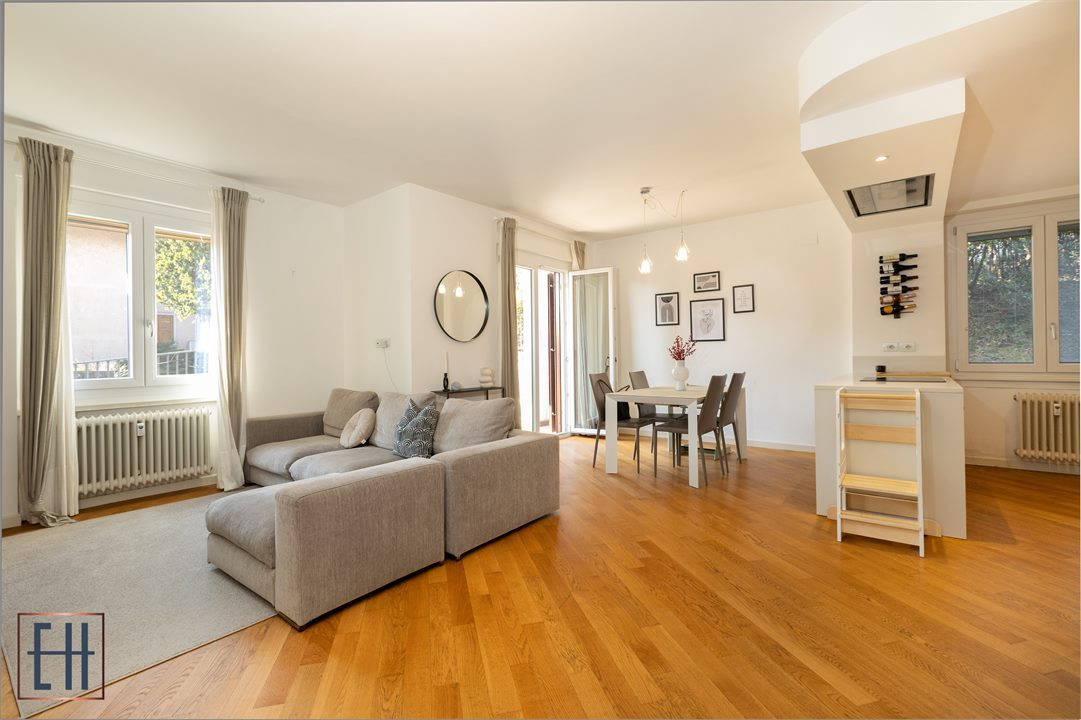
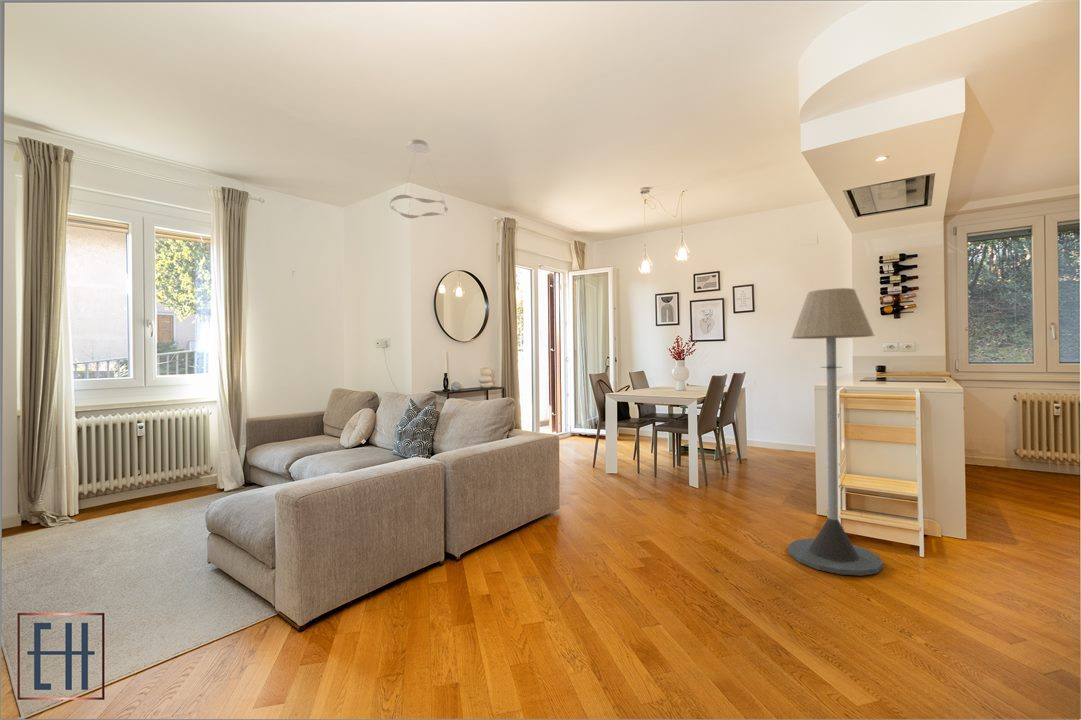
+ floor lamp (832, 424)
+ ceiling light (413, 173)
